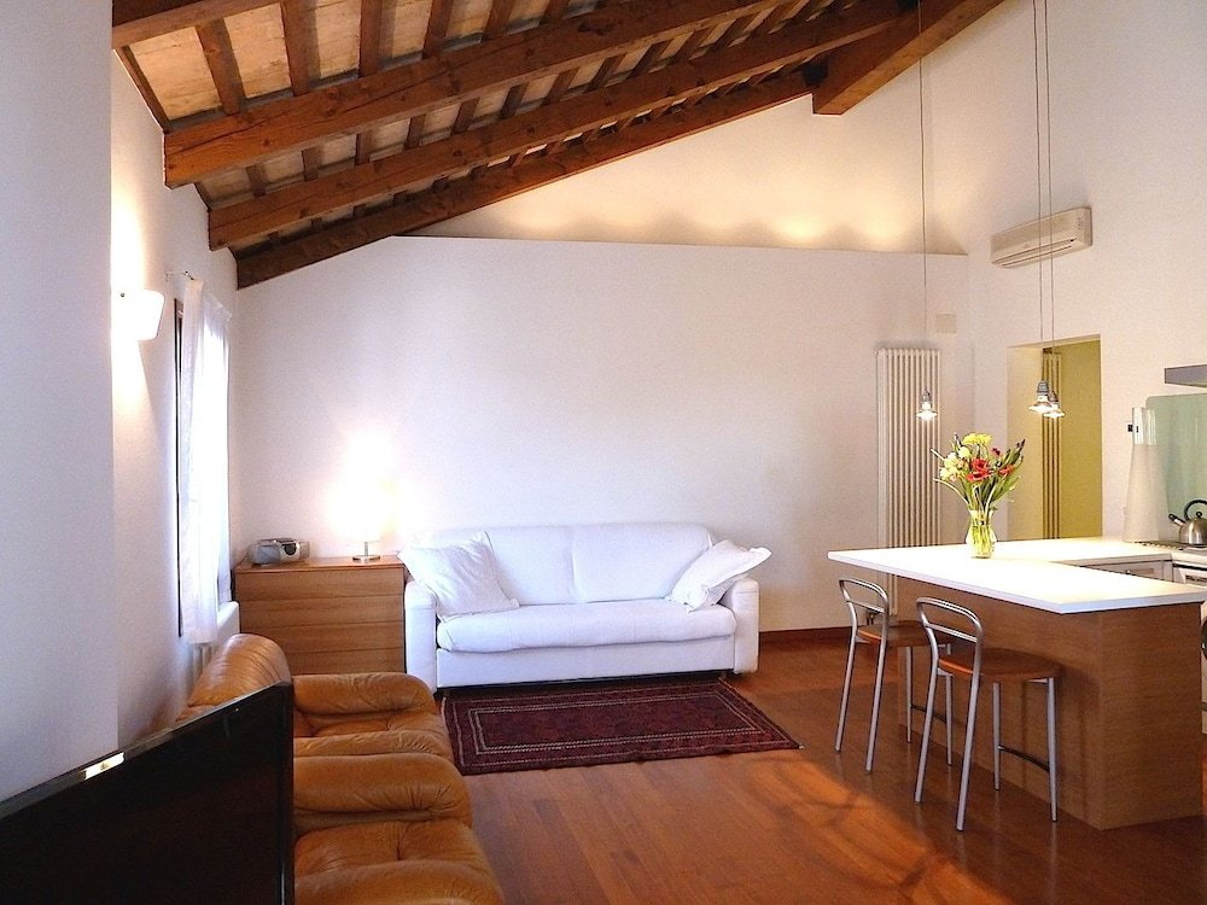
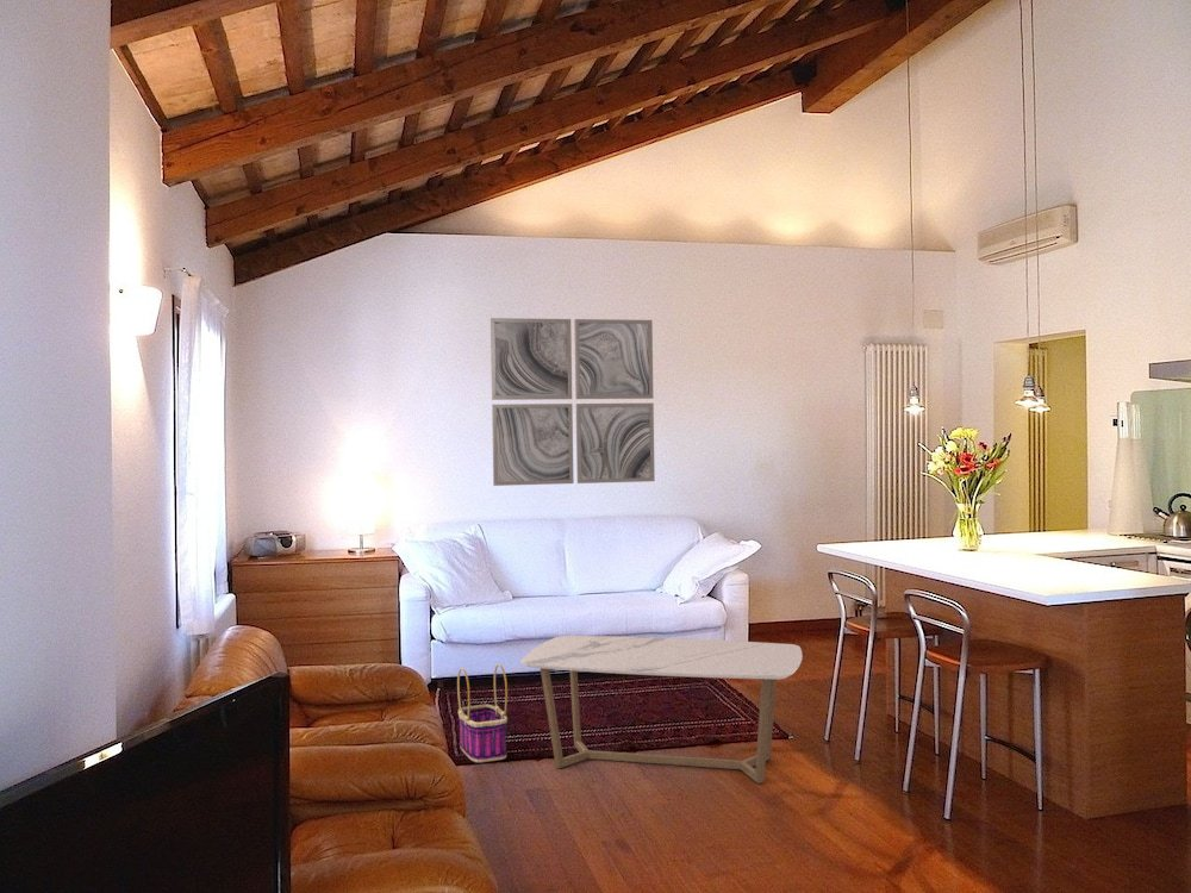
+ coffee table (663, 675)
+ wall art (576, 404)
+ basket (481, 708)
